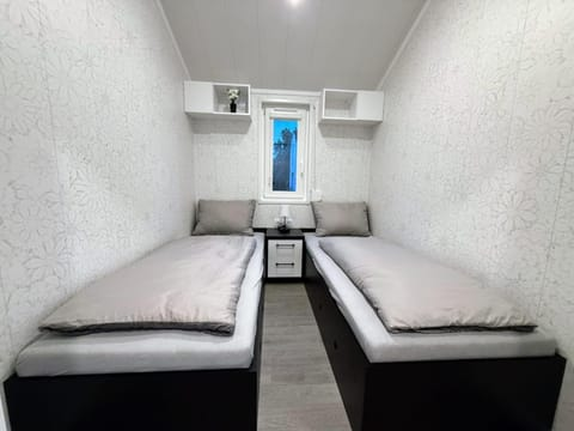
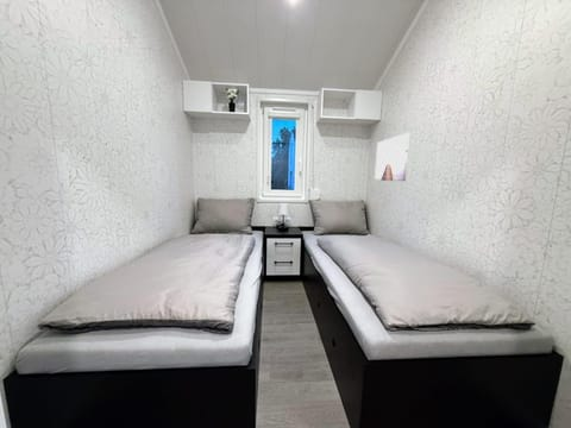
+ wall art (389, 159)
